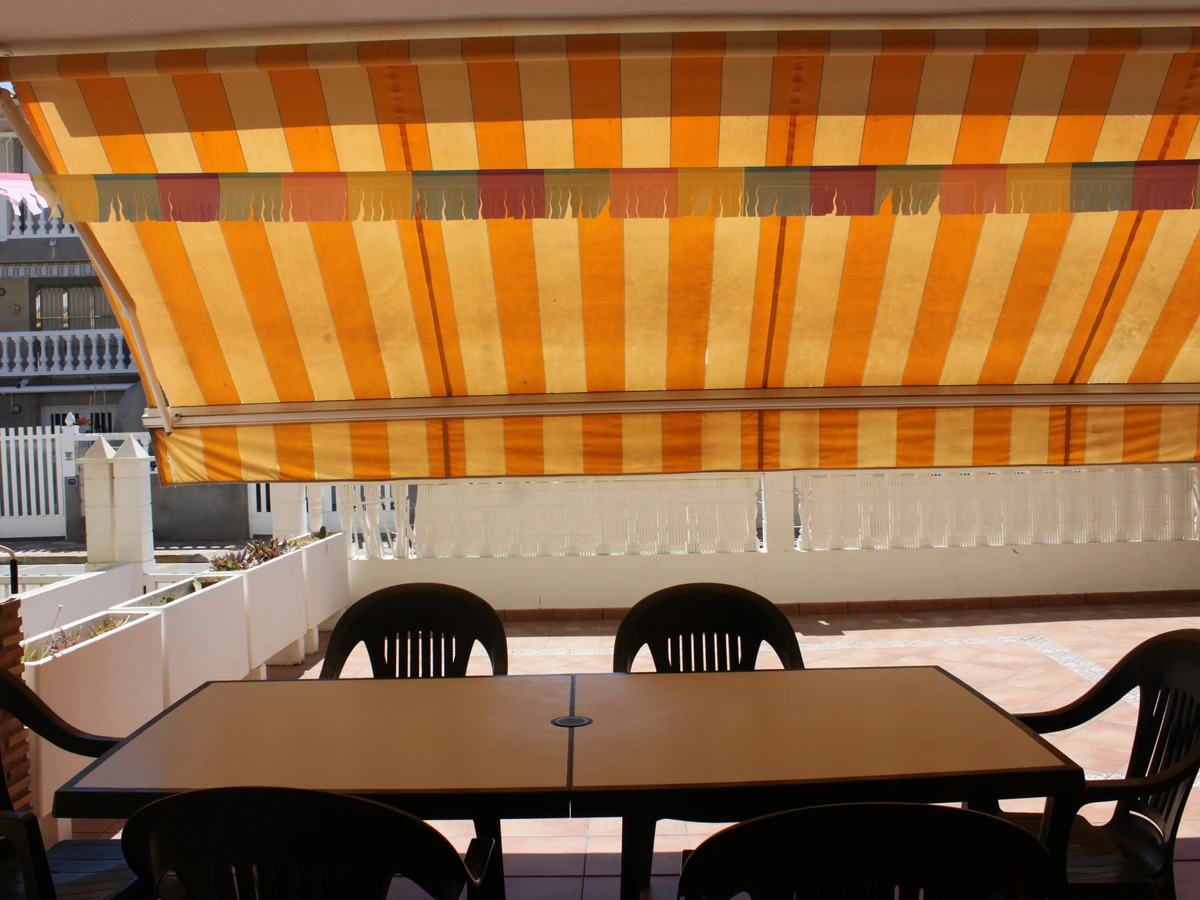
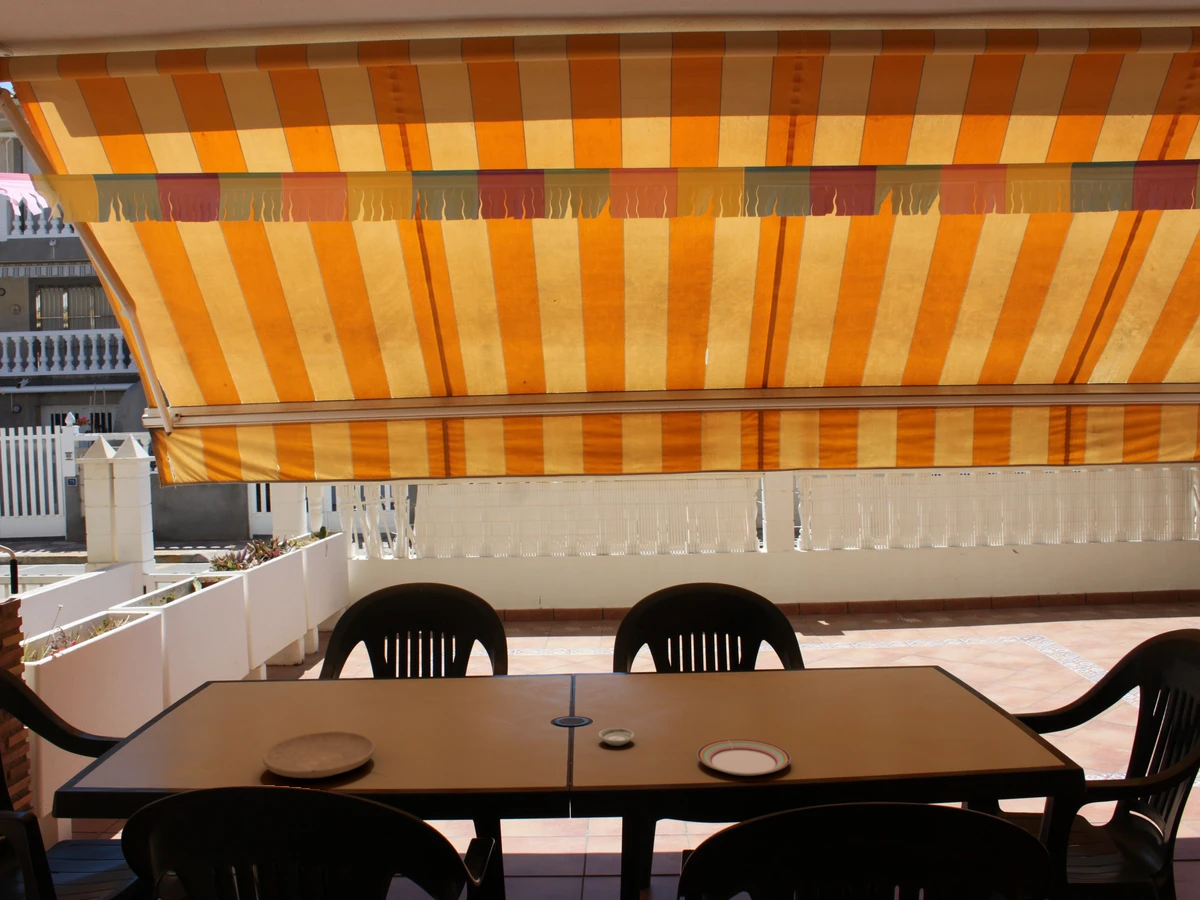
+ plate (320, 758)
+ saucer (616, 738)
+ plate (743, 759)
